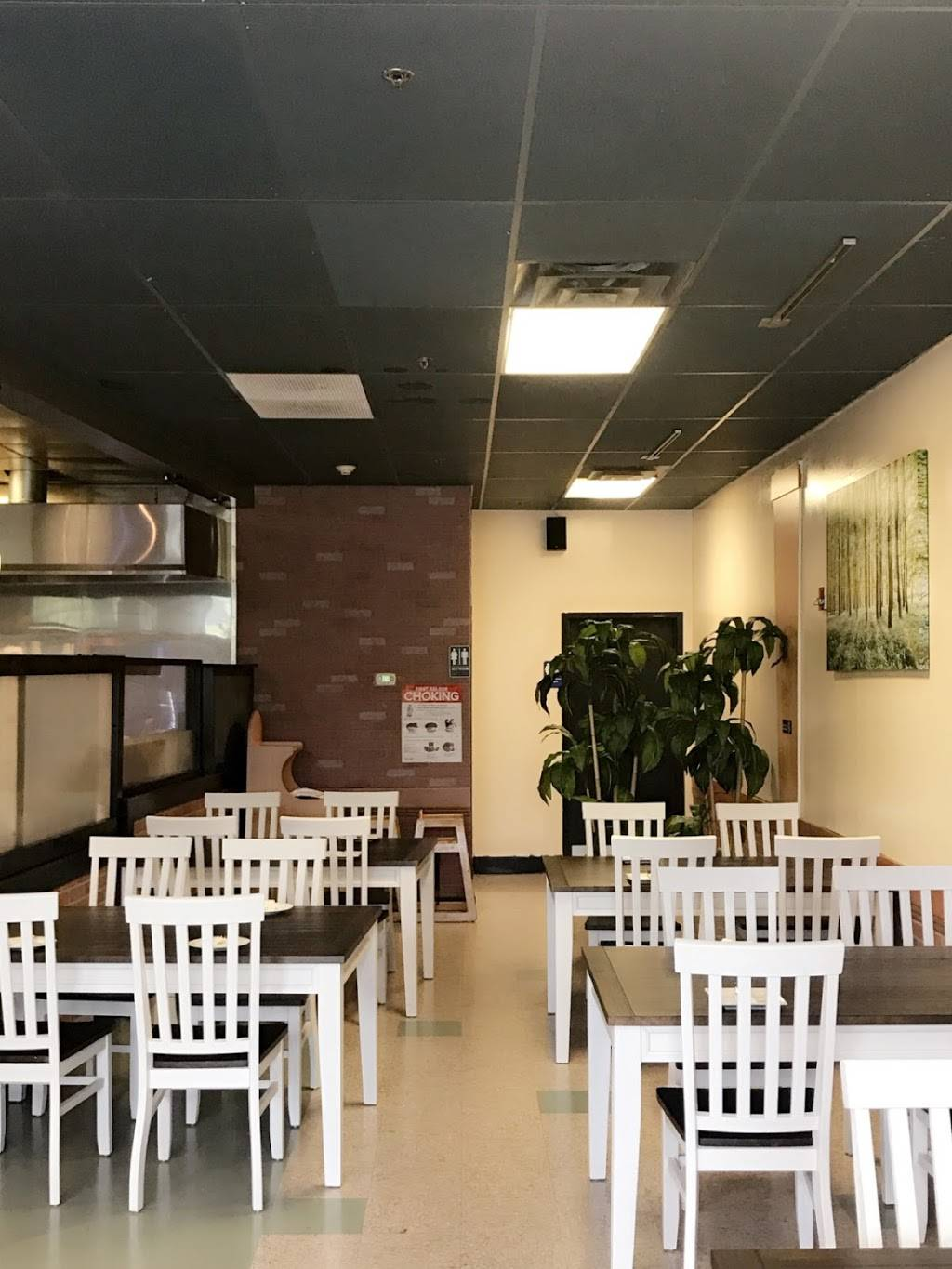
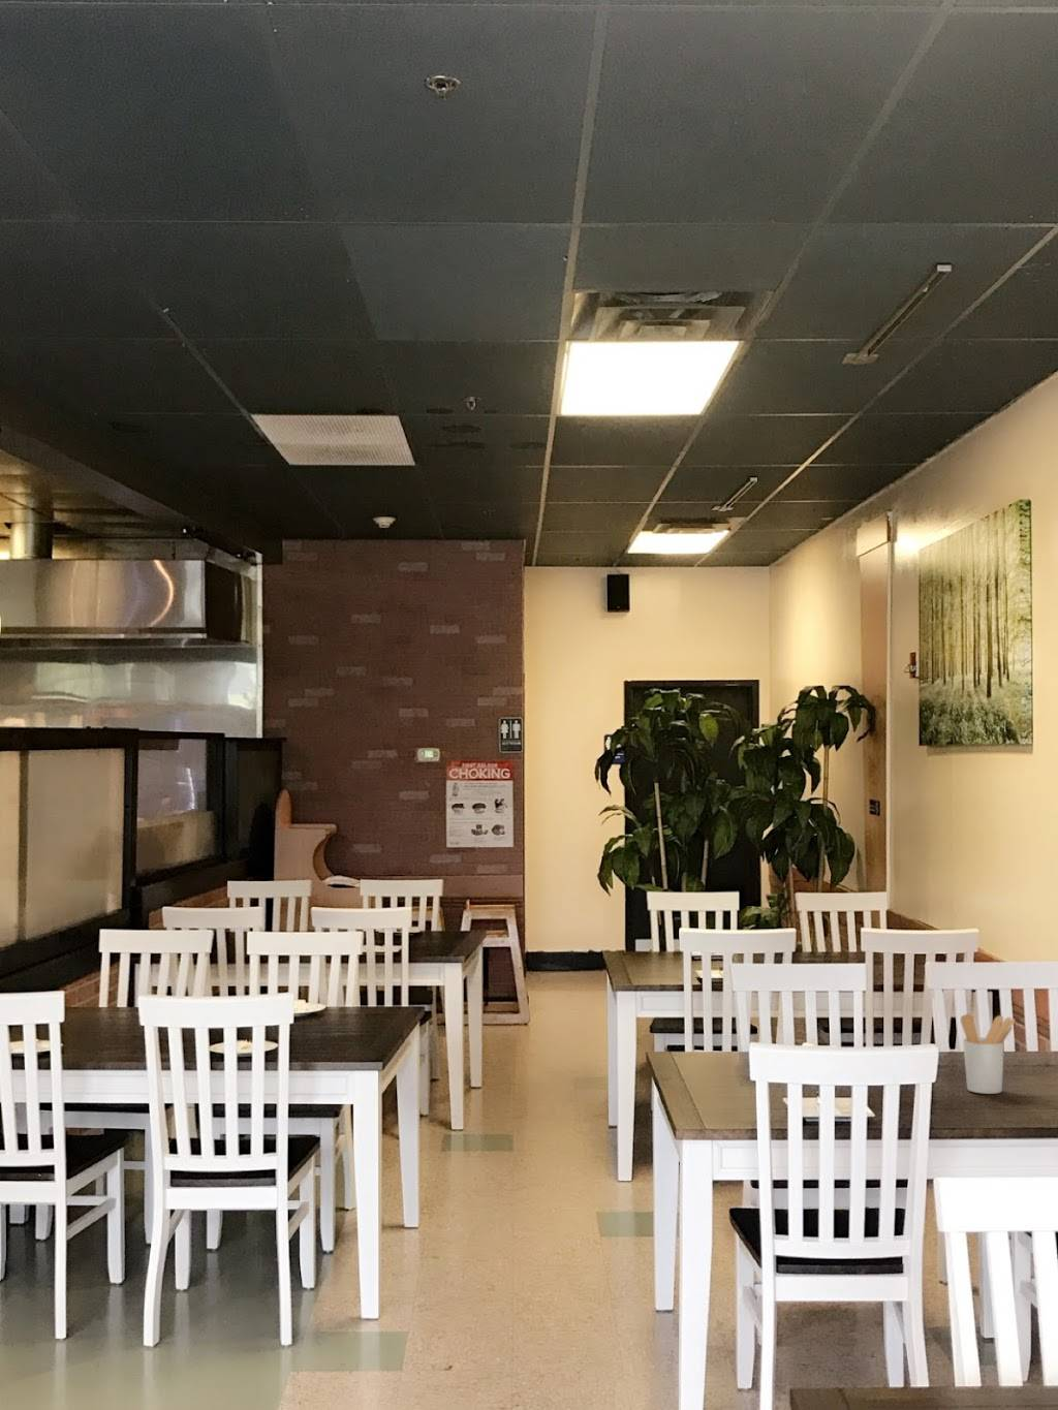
+ utensil holder (990, 1051)
